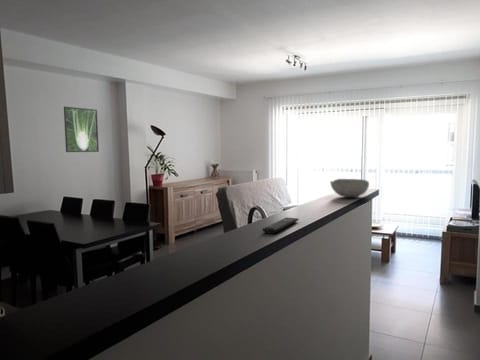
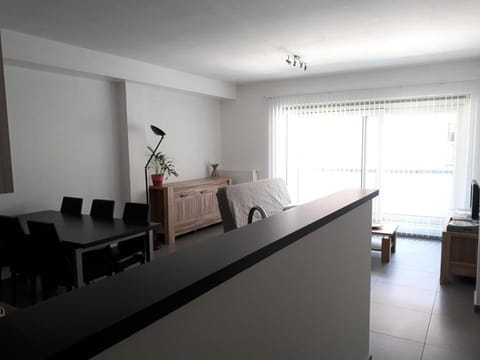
- bowl (349, 188)
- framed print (82, 130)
- remote control (281, 225)
